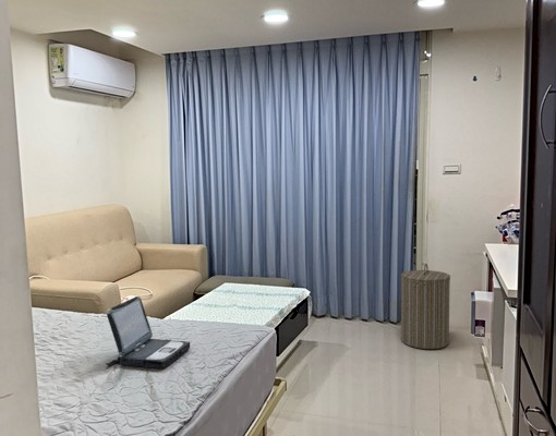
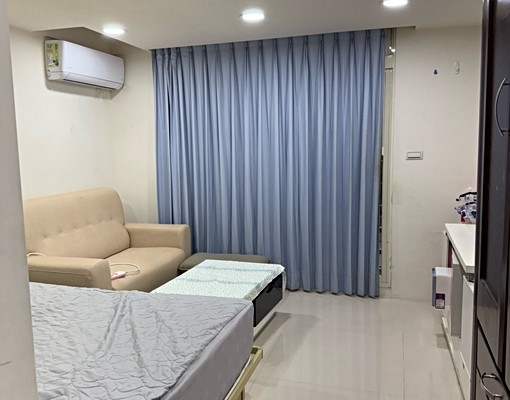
- laptop (147, 329)
- laundry hamper (424, 302)
